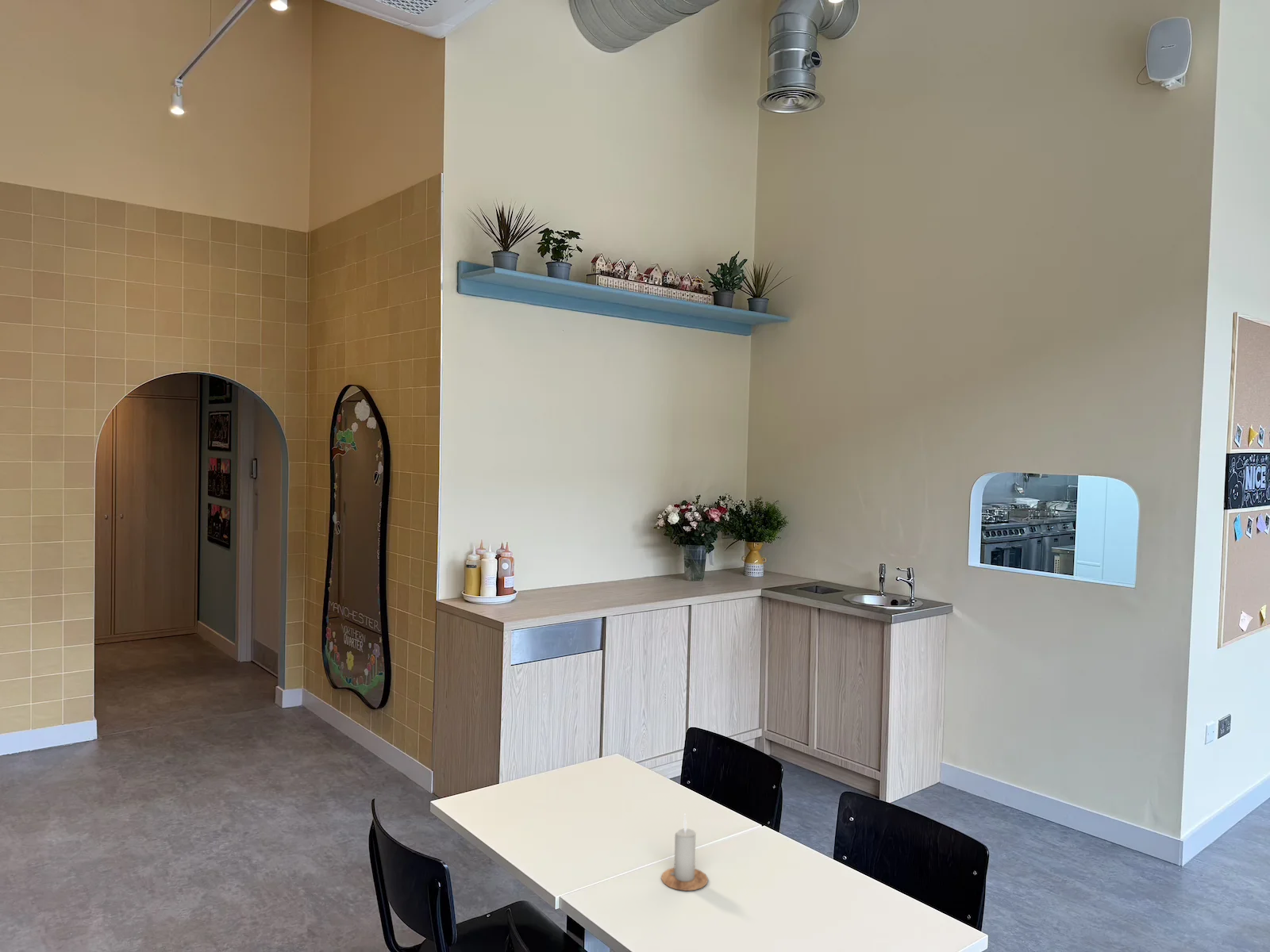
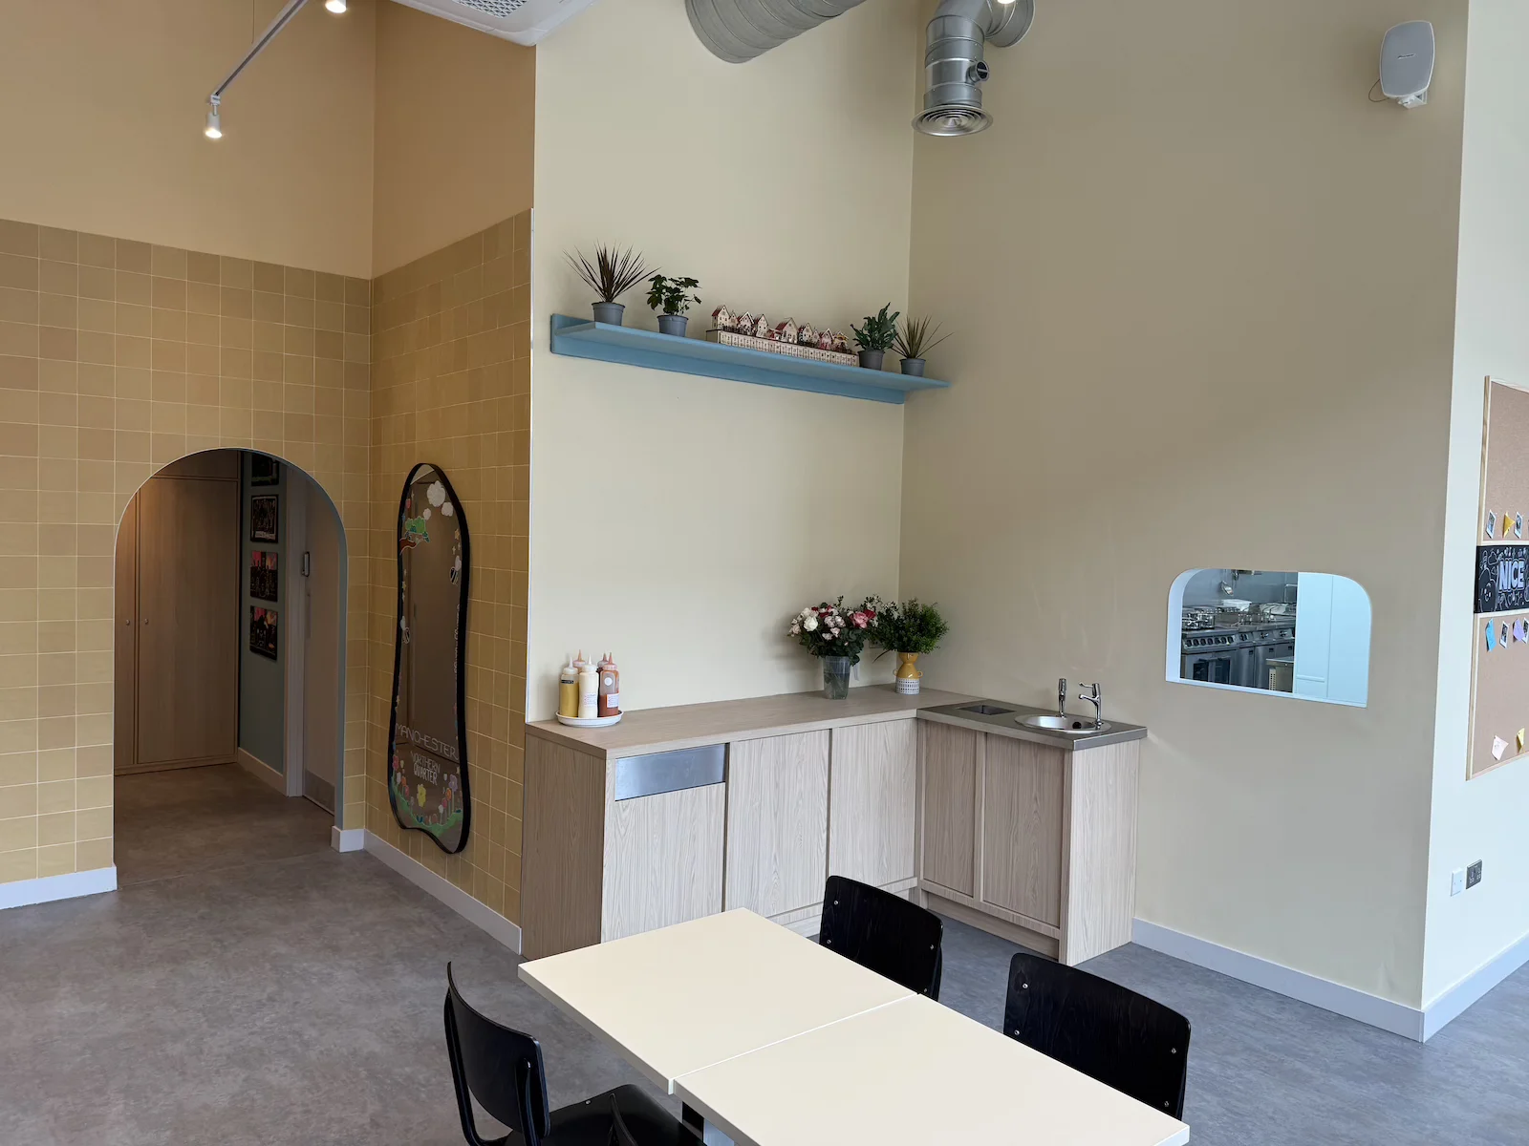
- candle (685, 846)
